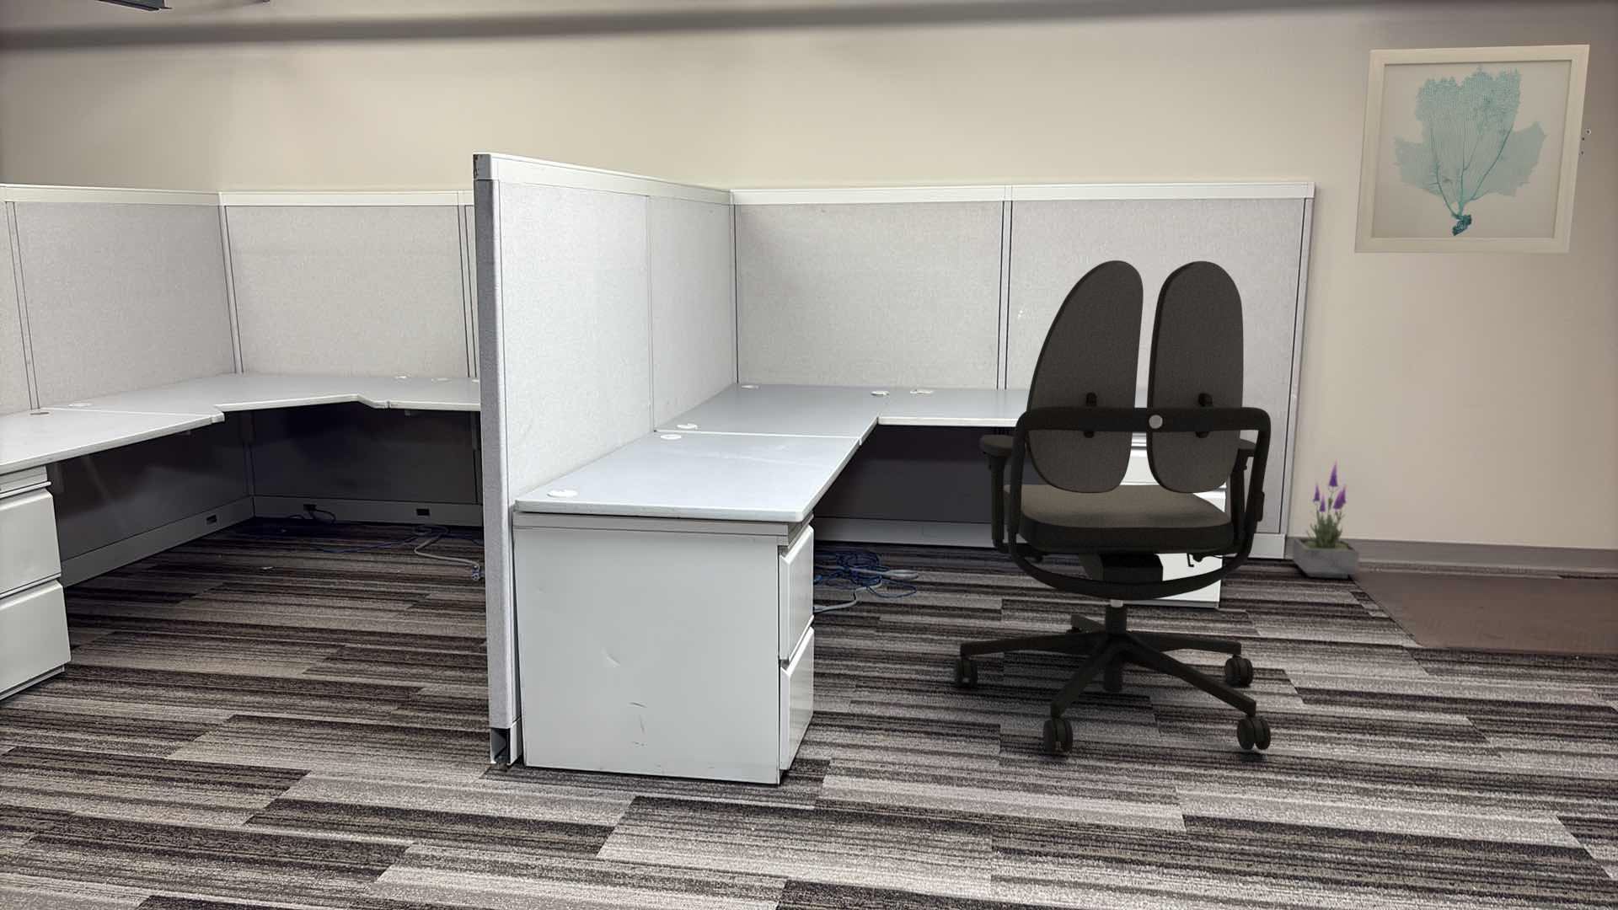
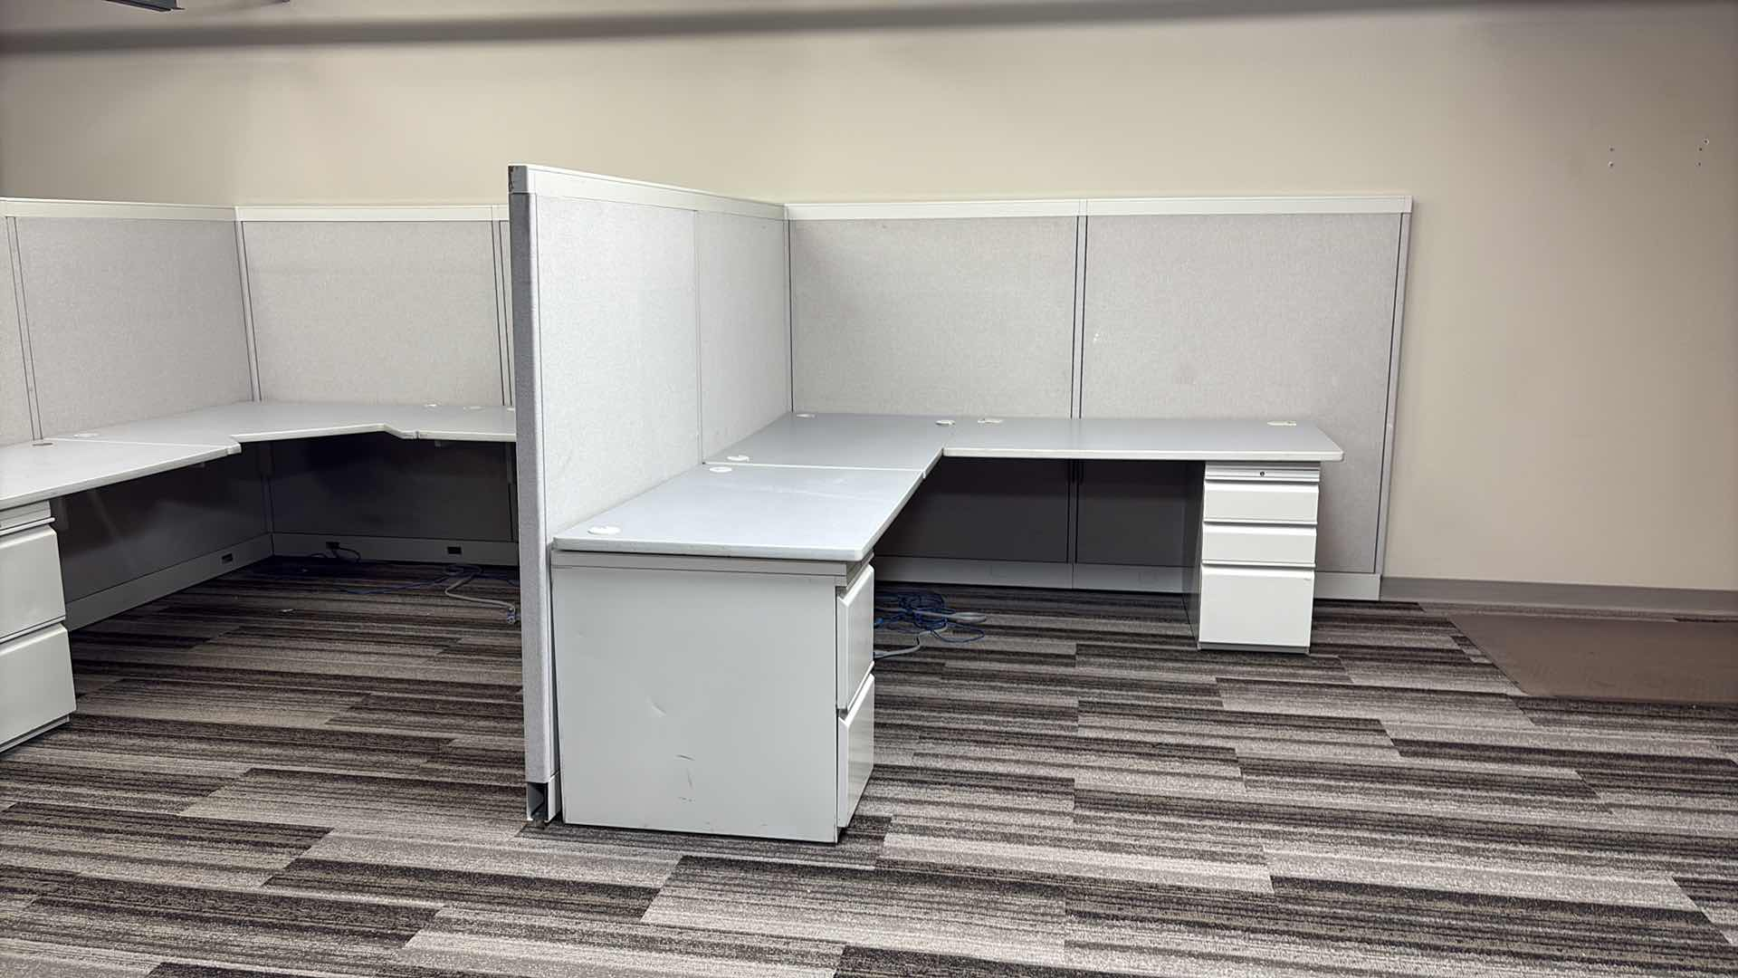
- wall art (1468, 151)
- potted plant (1327, 517)
- office chair (1119, 483)
